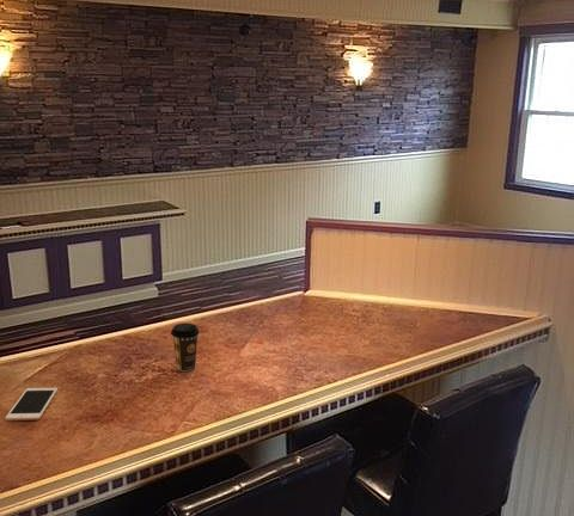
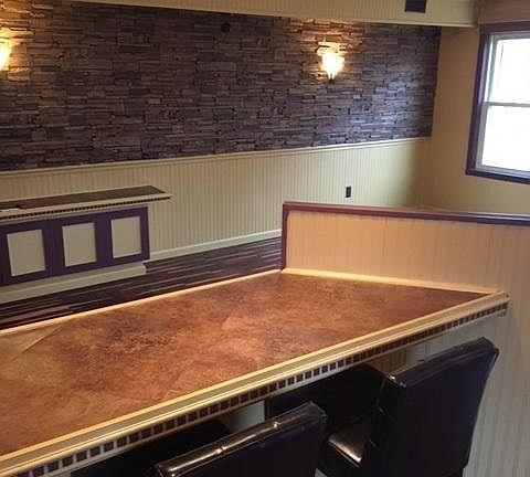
- coffee cup (185, 346)
- cell phone (32, 403)
